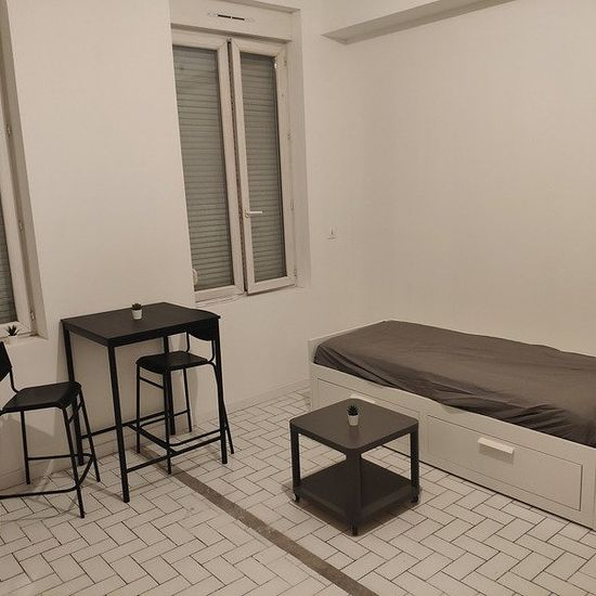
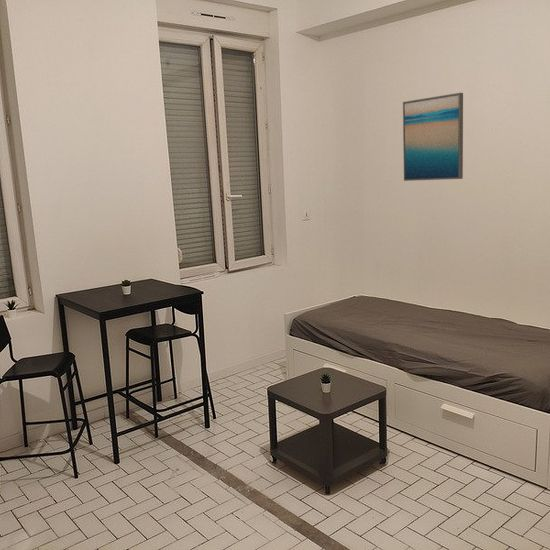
+ wall art (431, 139)
